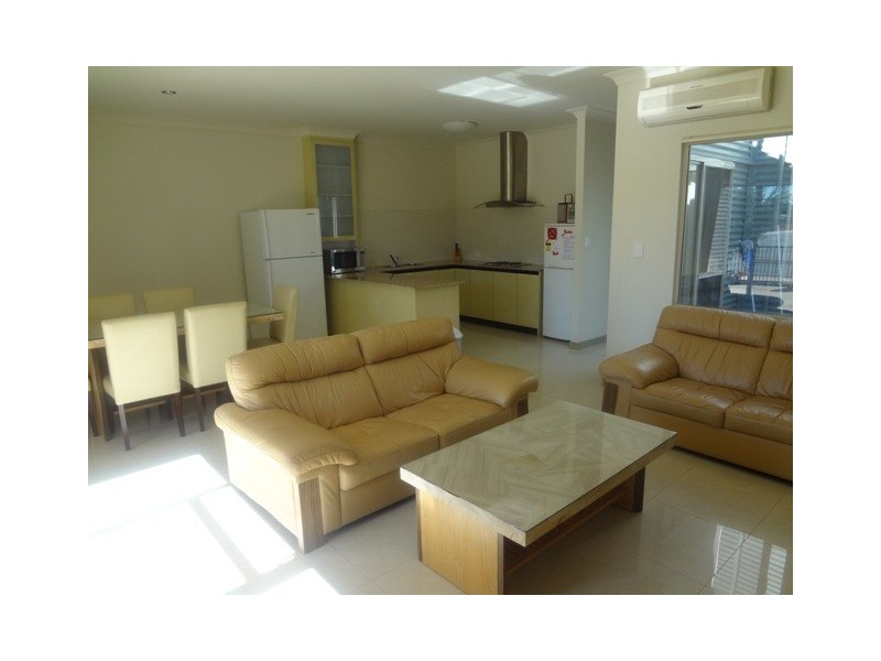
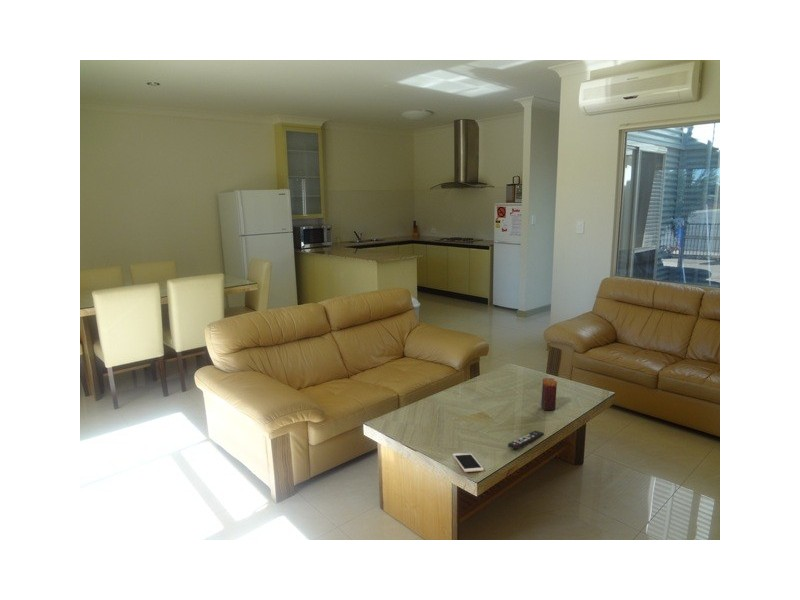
+ remote control (526, 439)
+ cell phone (467, 461)
+ candle (549, 393)
